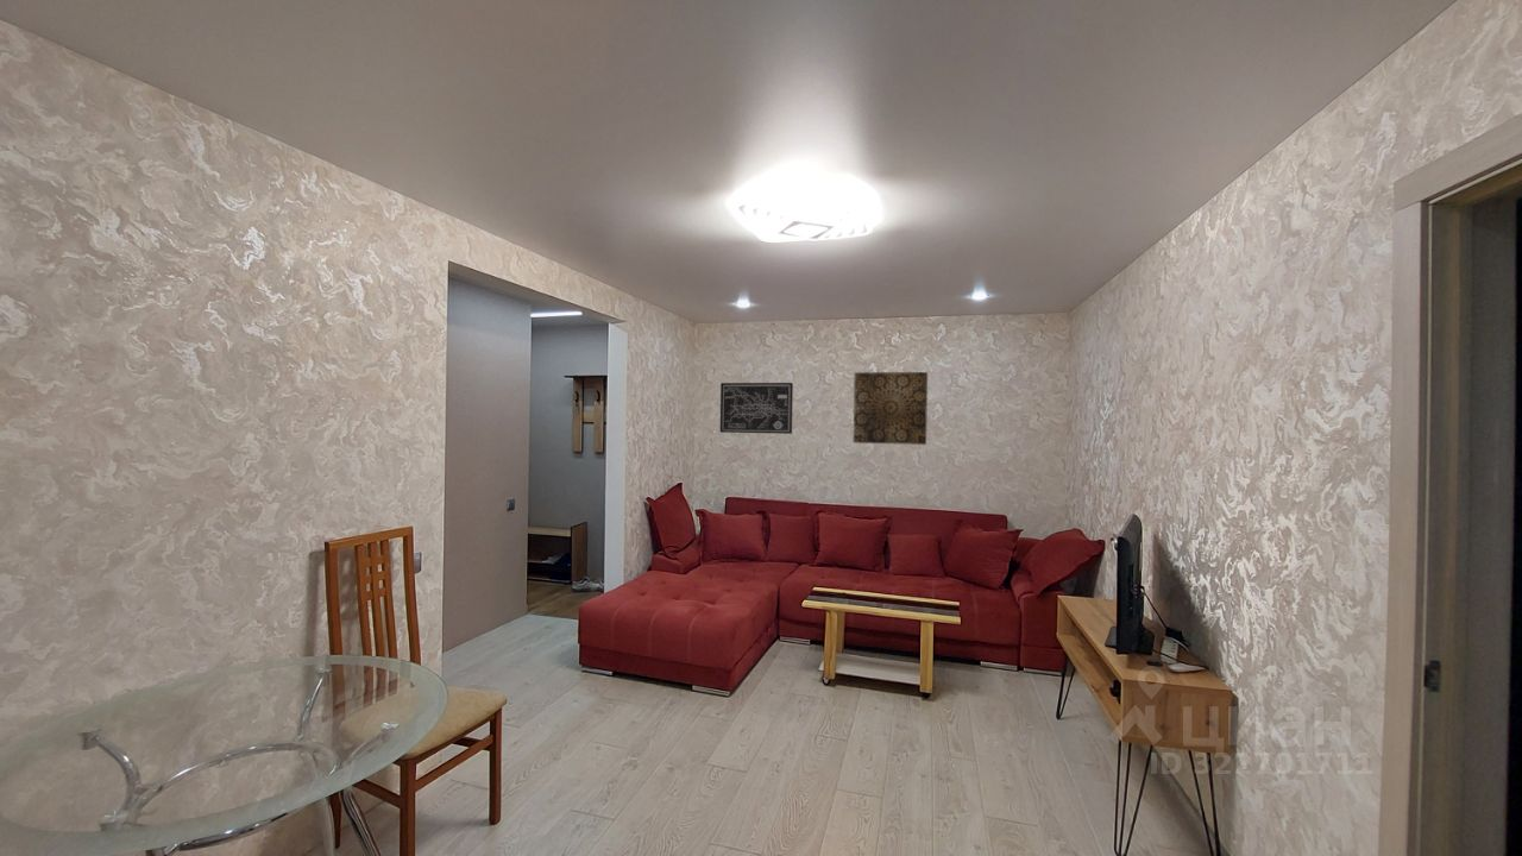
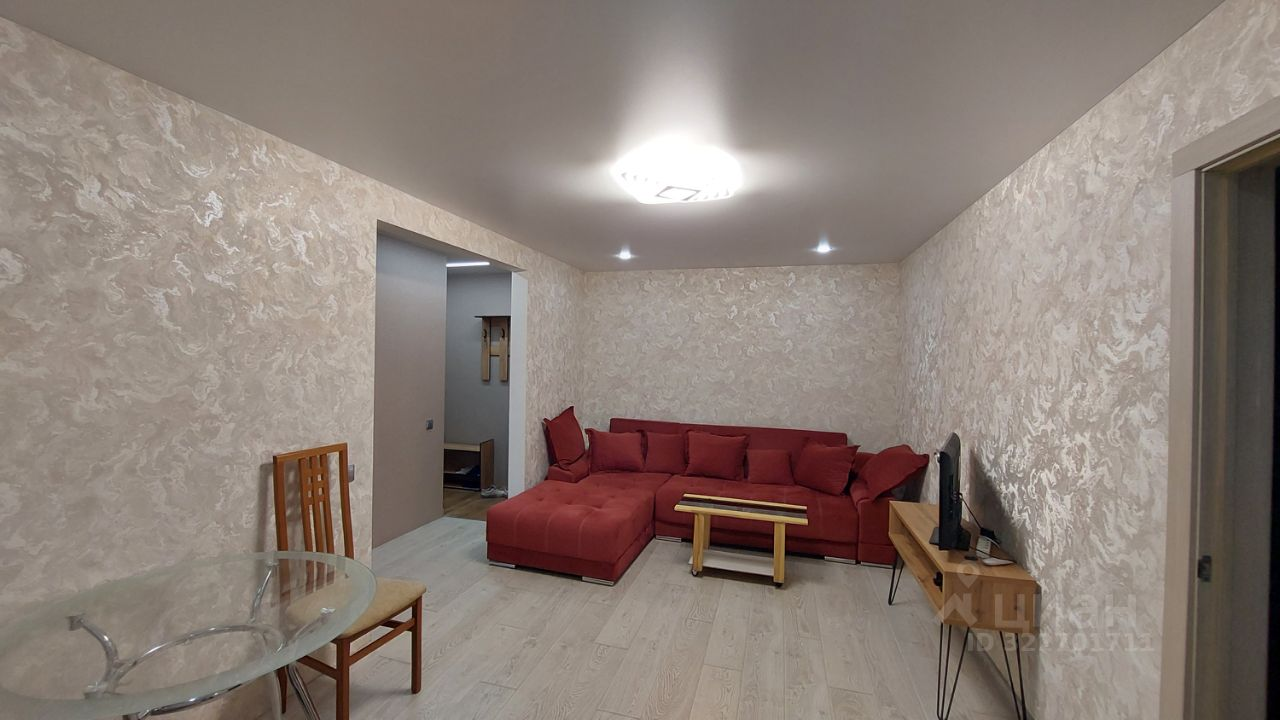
- wall art (755, 408)
- wall art (889, 408)
